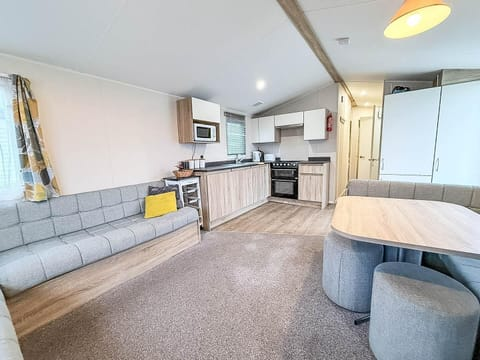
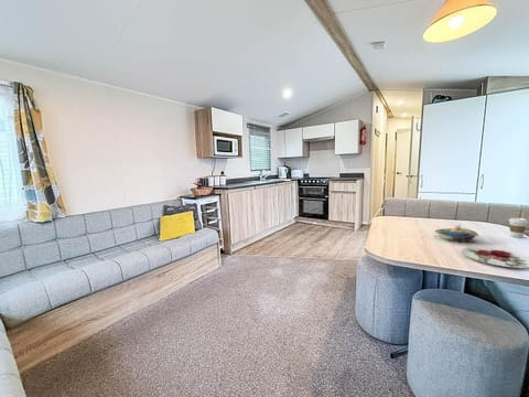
+ plate (495, 256)
+ coffee cup (517, 227)
+ decorative bowl (460, 230)
